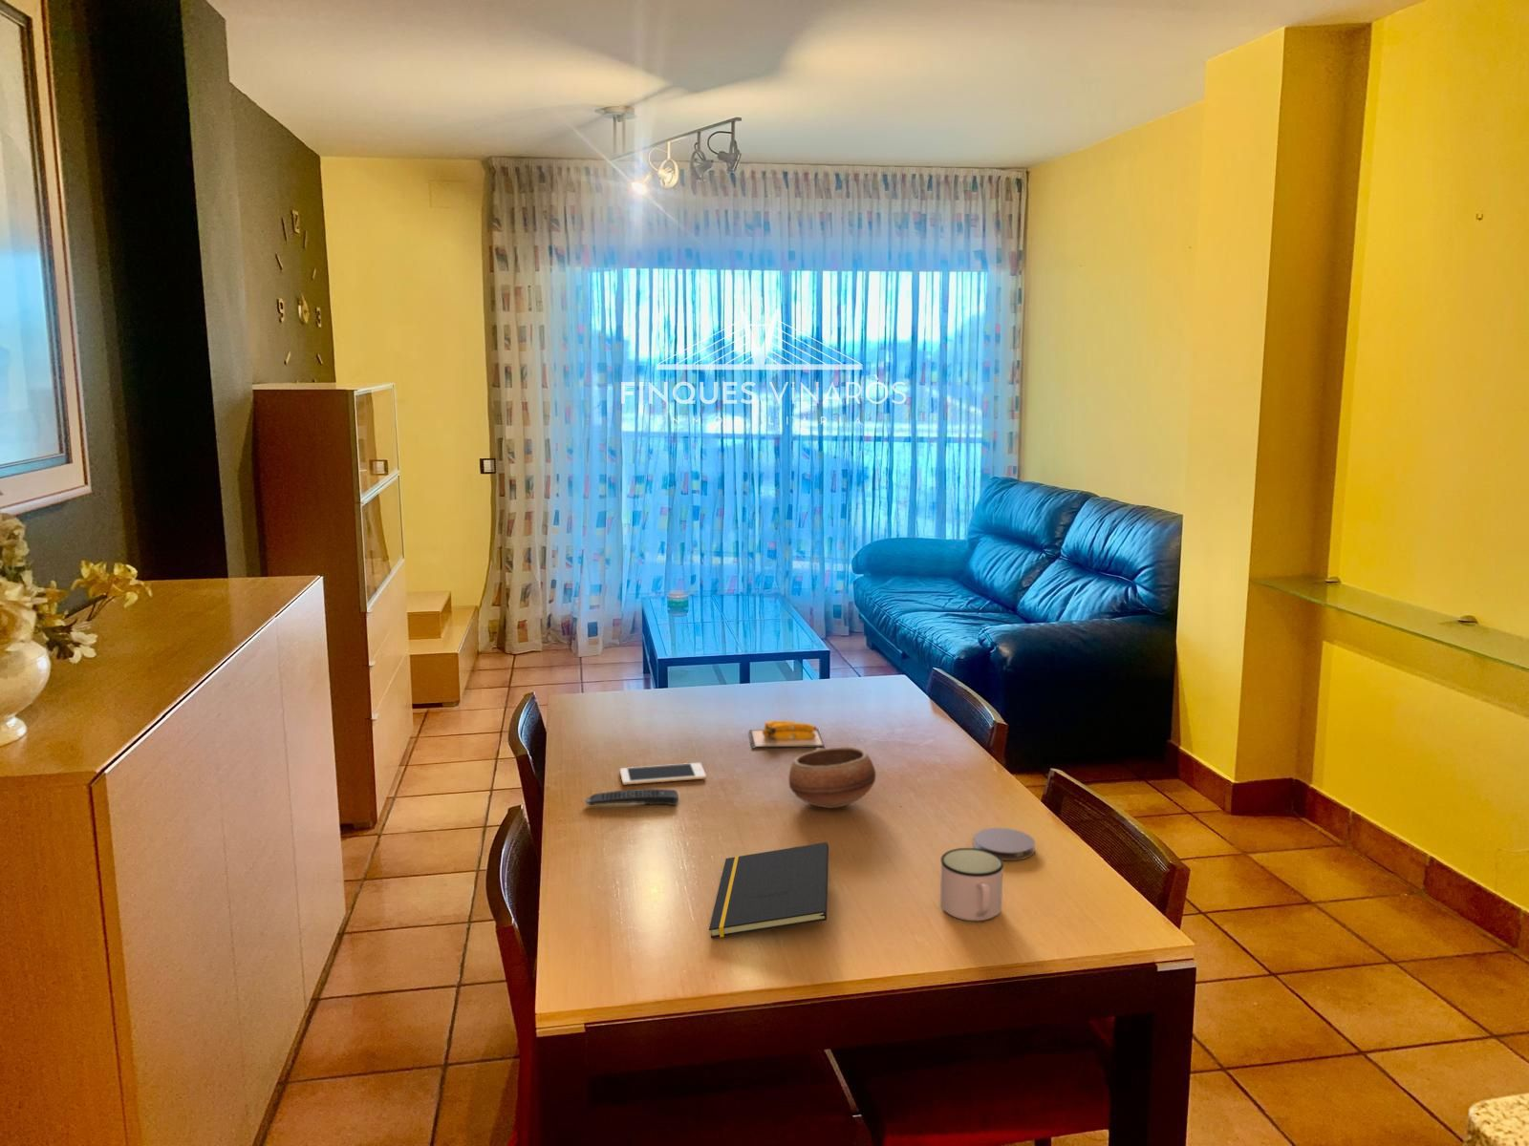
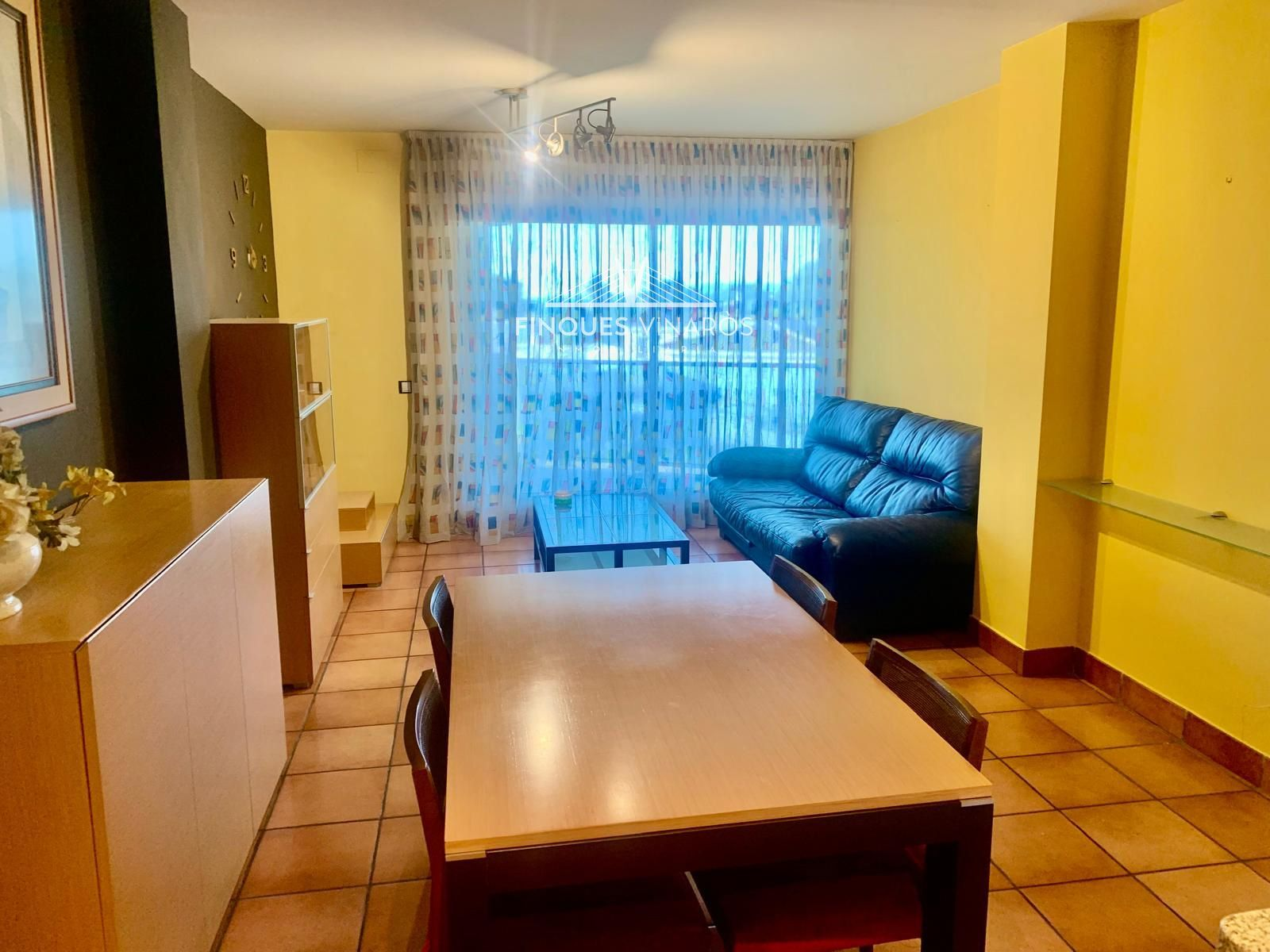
- coaster (1003, 844)
- remote control (632, 797)
- notepad (772, 886)
- bowl (832, 778)
- cell phone (662, 774)
- mug (974, 888)
- banana (785, 728)
